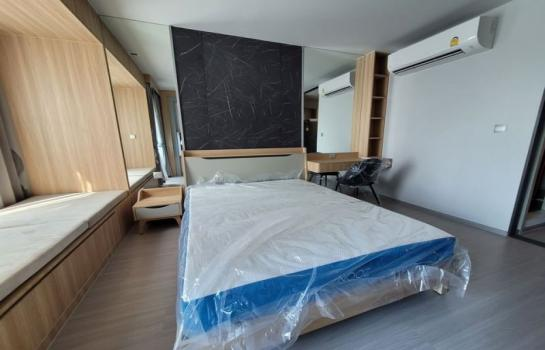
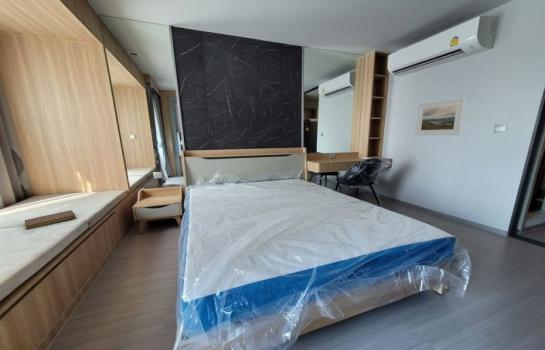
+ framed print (437, 118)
+ notebook (51, 218)
